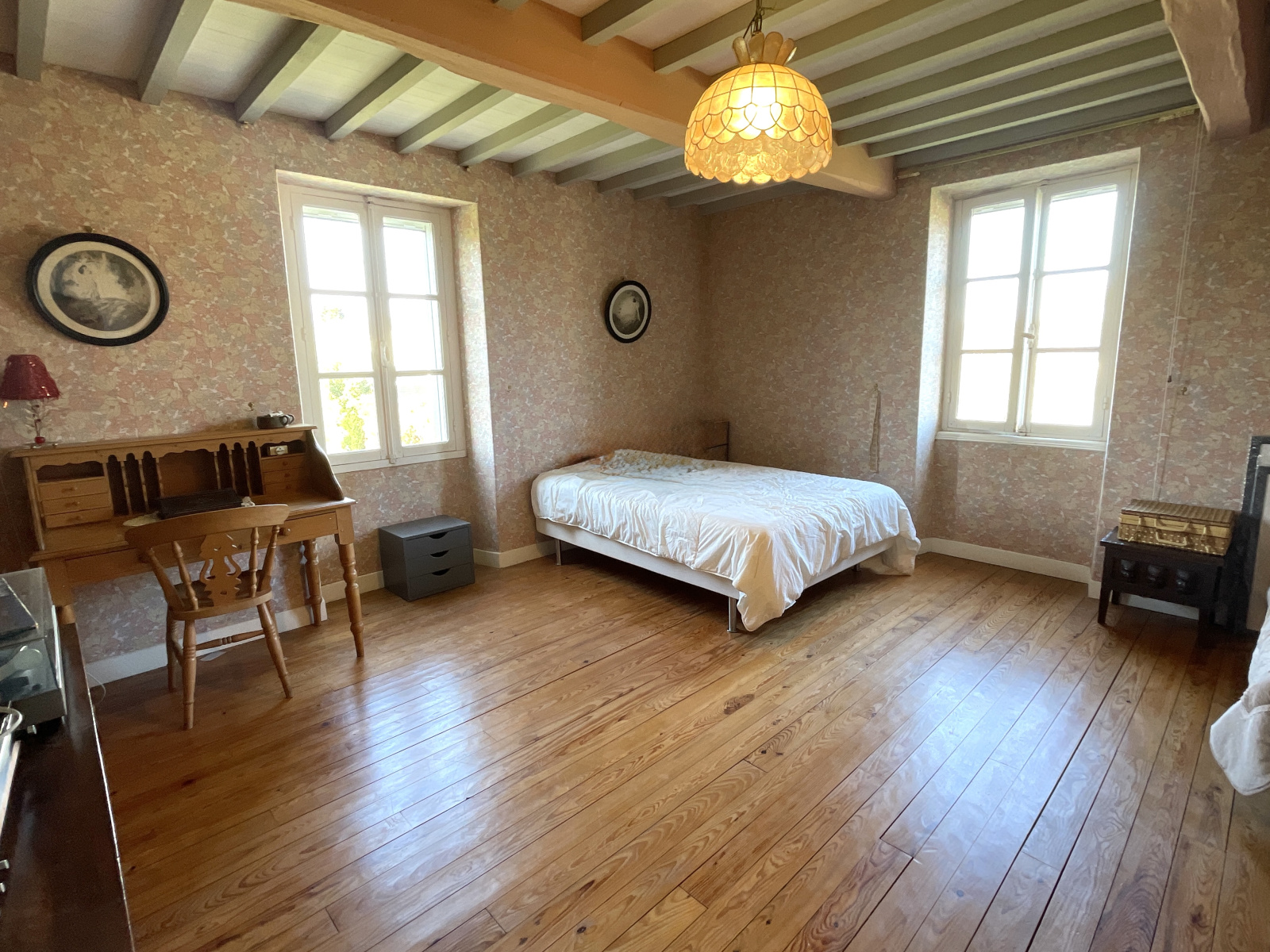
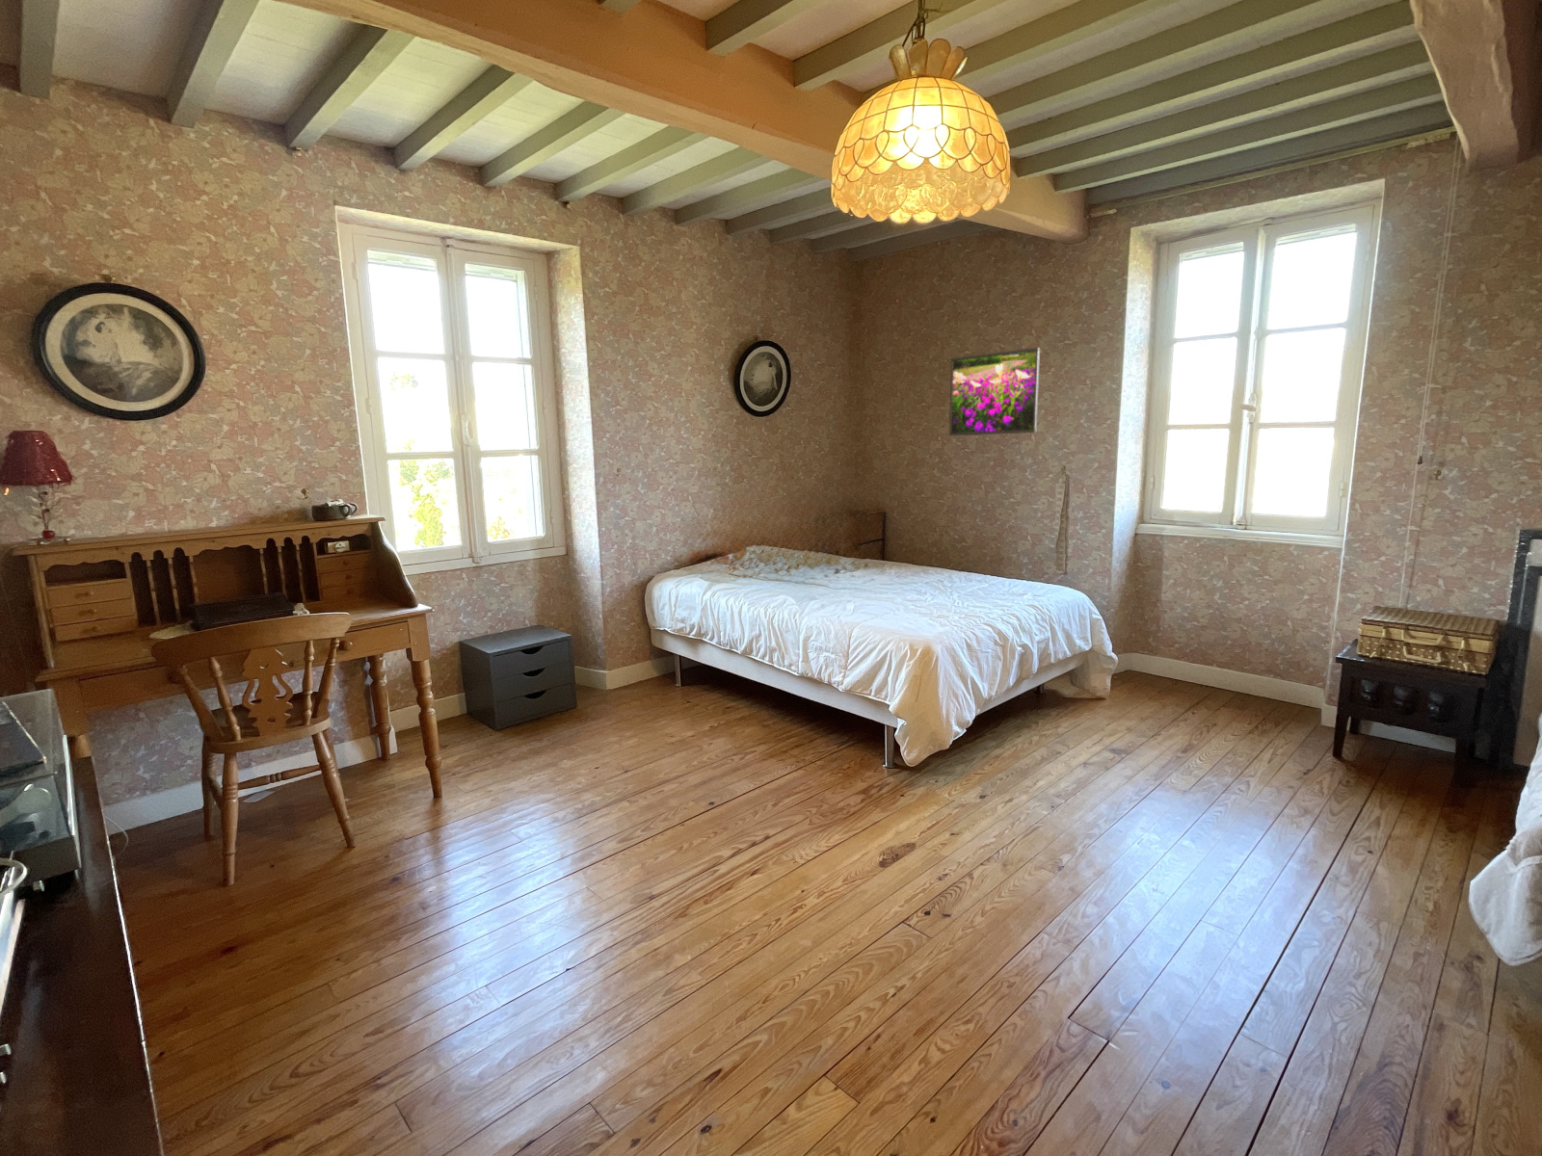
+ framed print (992, 393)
